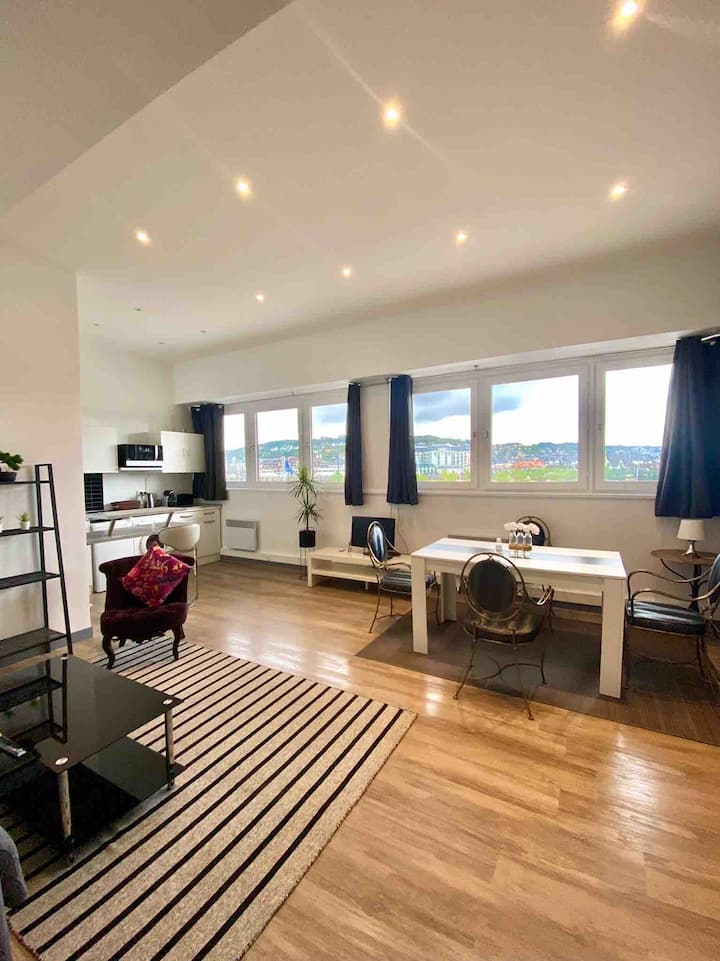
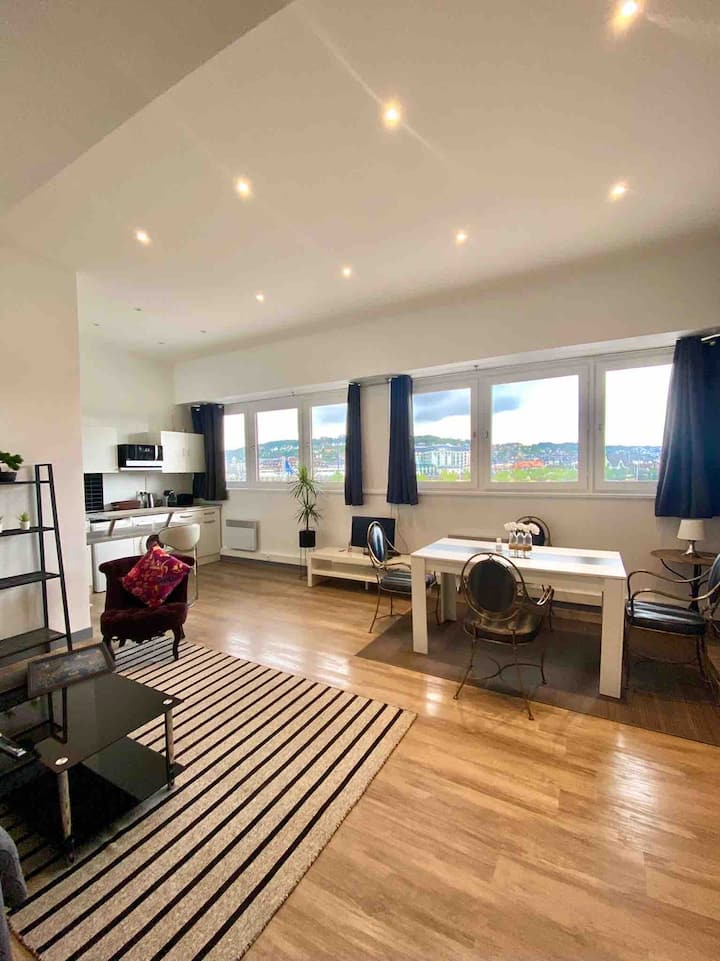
+ decorative tray (71, 666)
